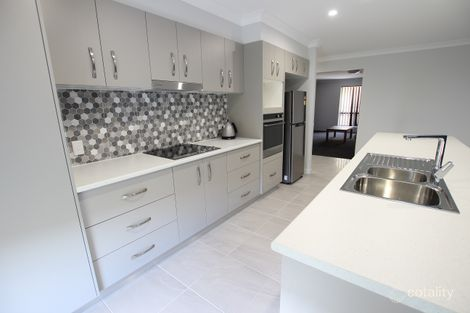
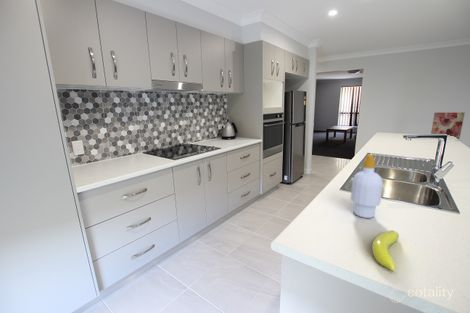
+ soap bottle (366, 185)
+ wall art (446, 126)
+ banana (391, 244)
